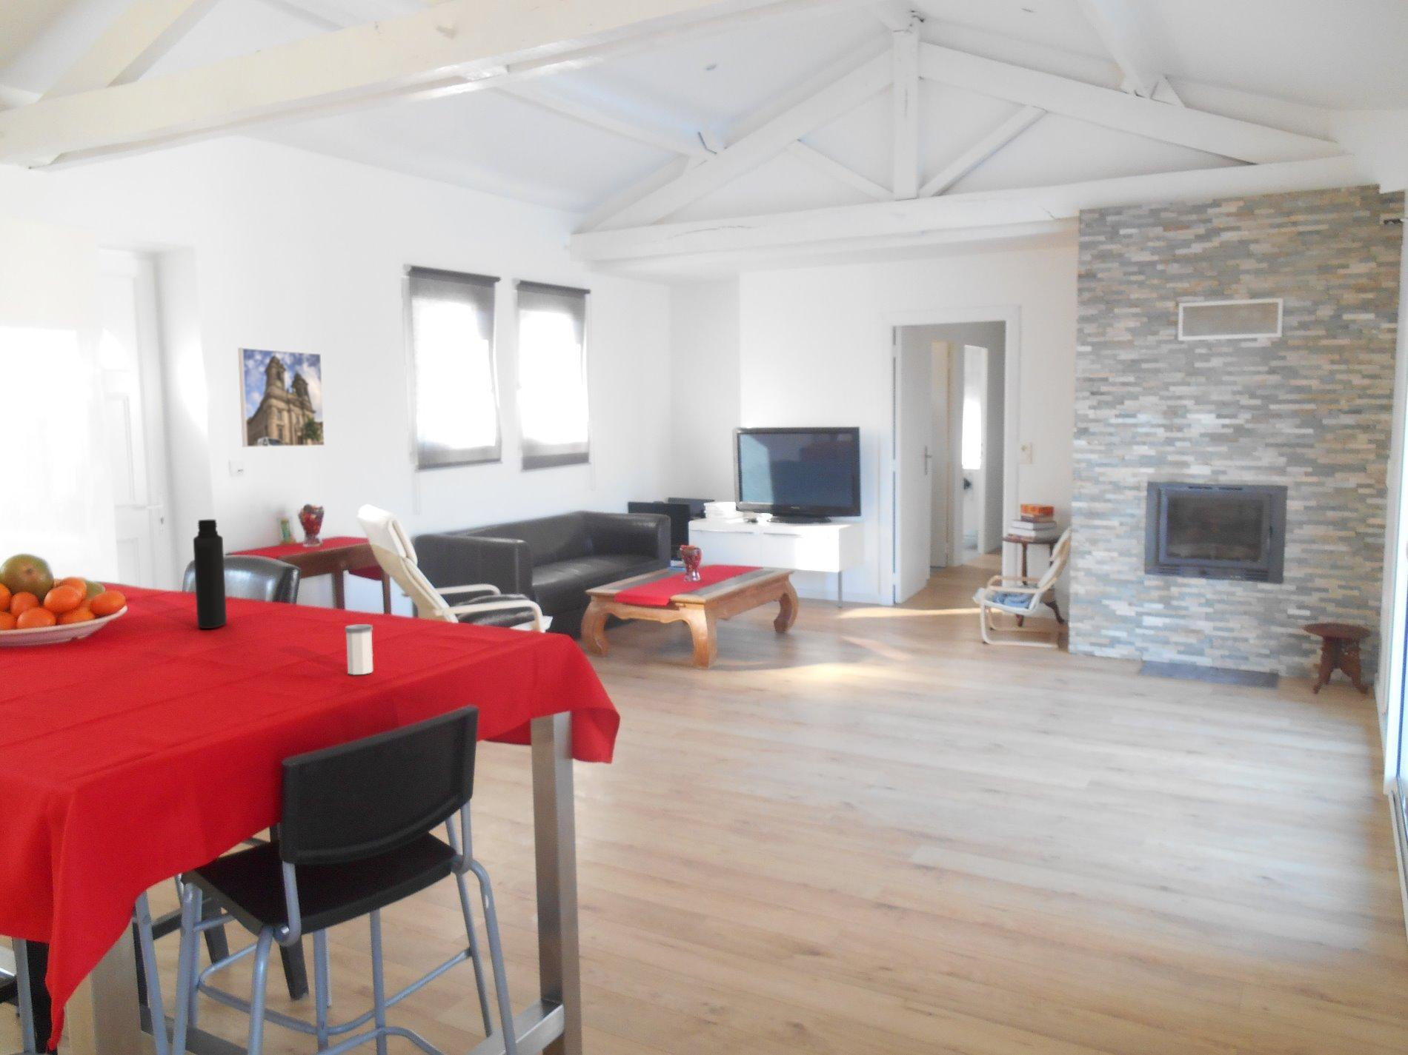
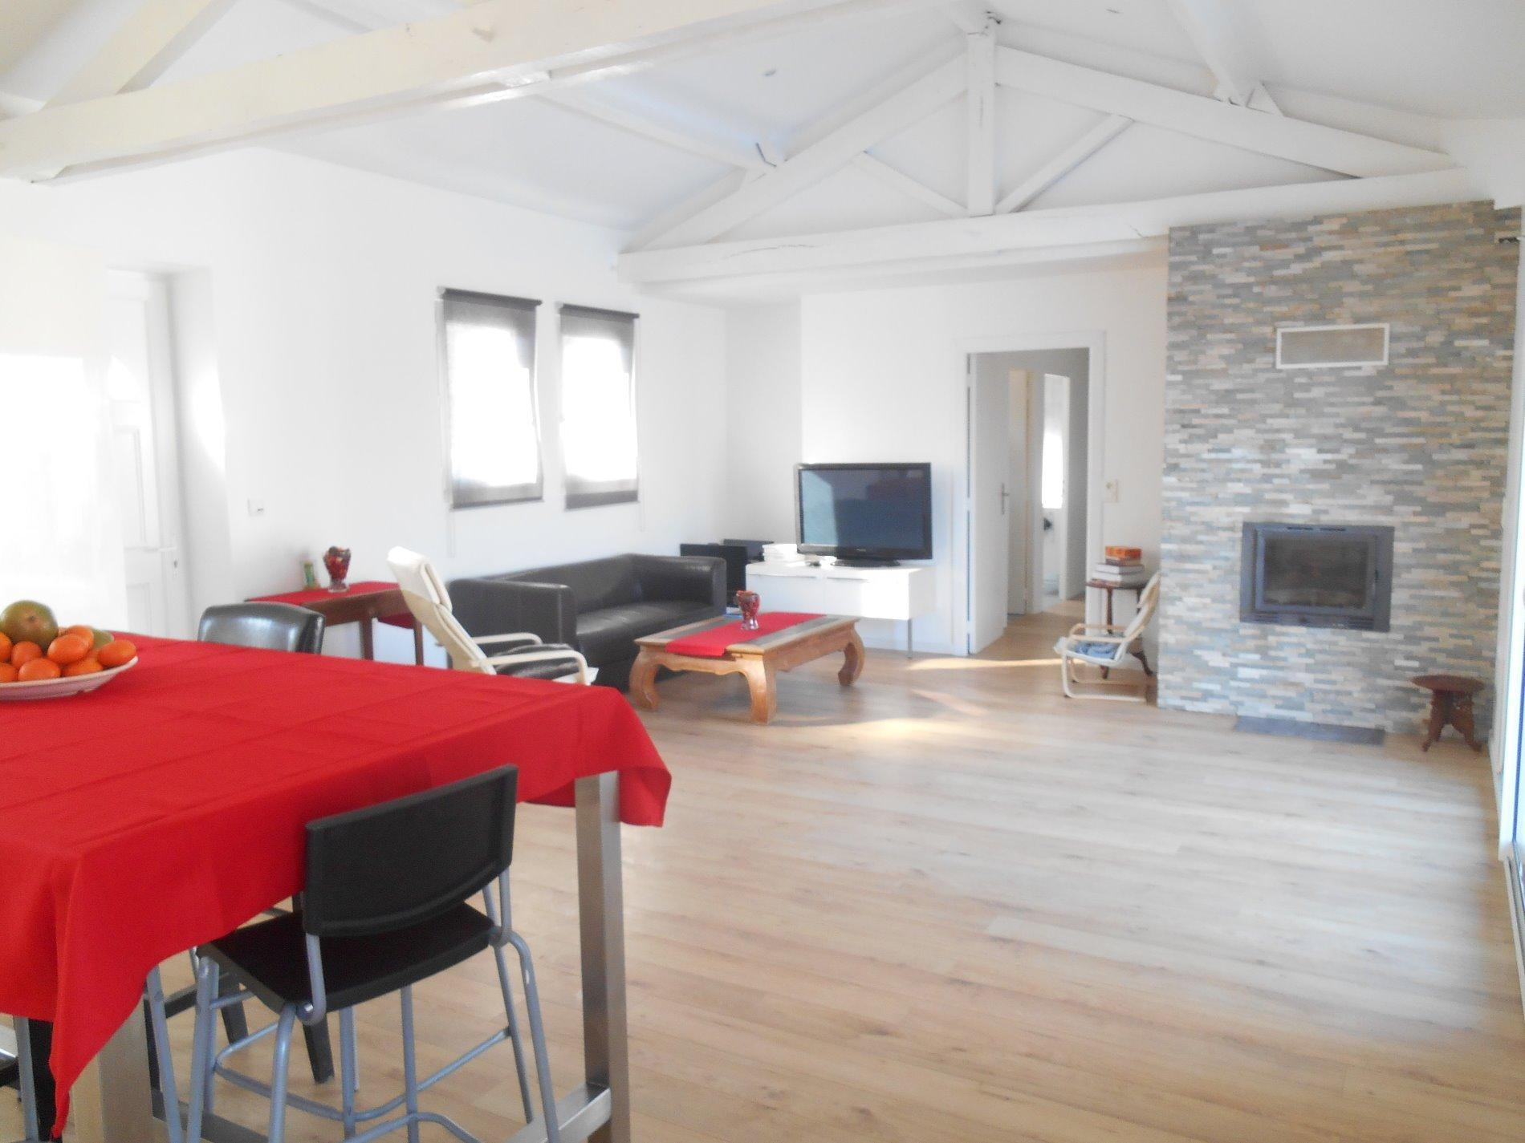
- salt shaker (359, 649)
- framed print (283, 398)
- bottle (208, 572)
